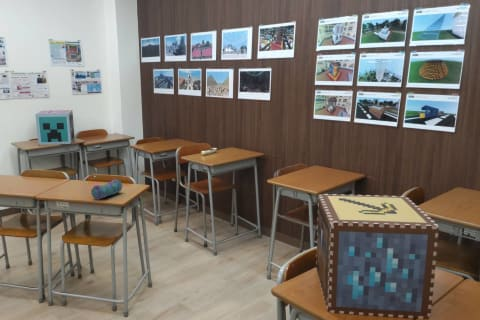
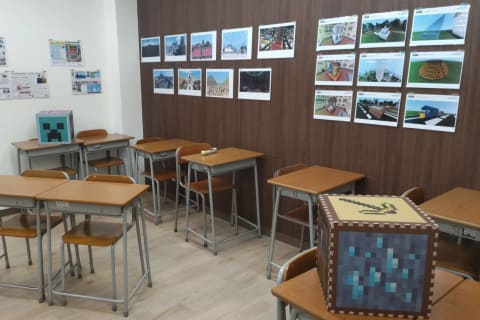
- pencil case (107, 188)
